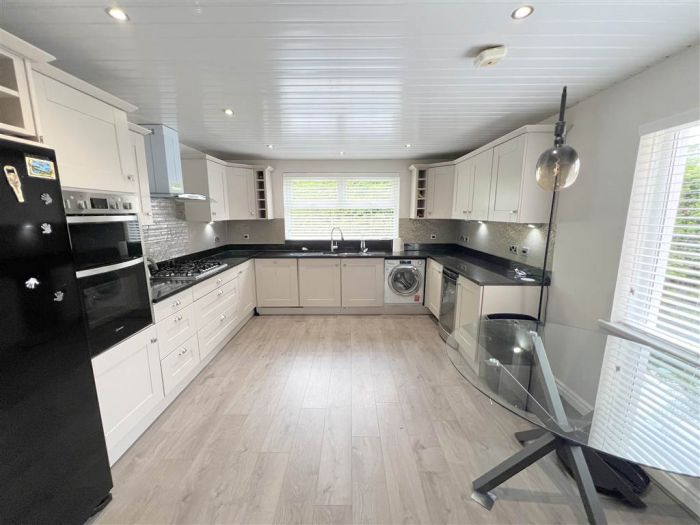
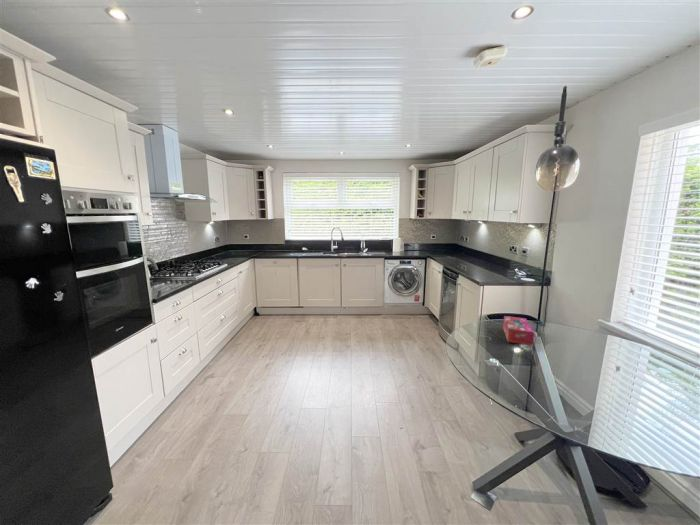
+ tissue box (517, 329)
